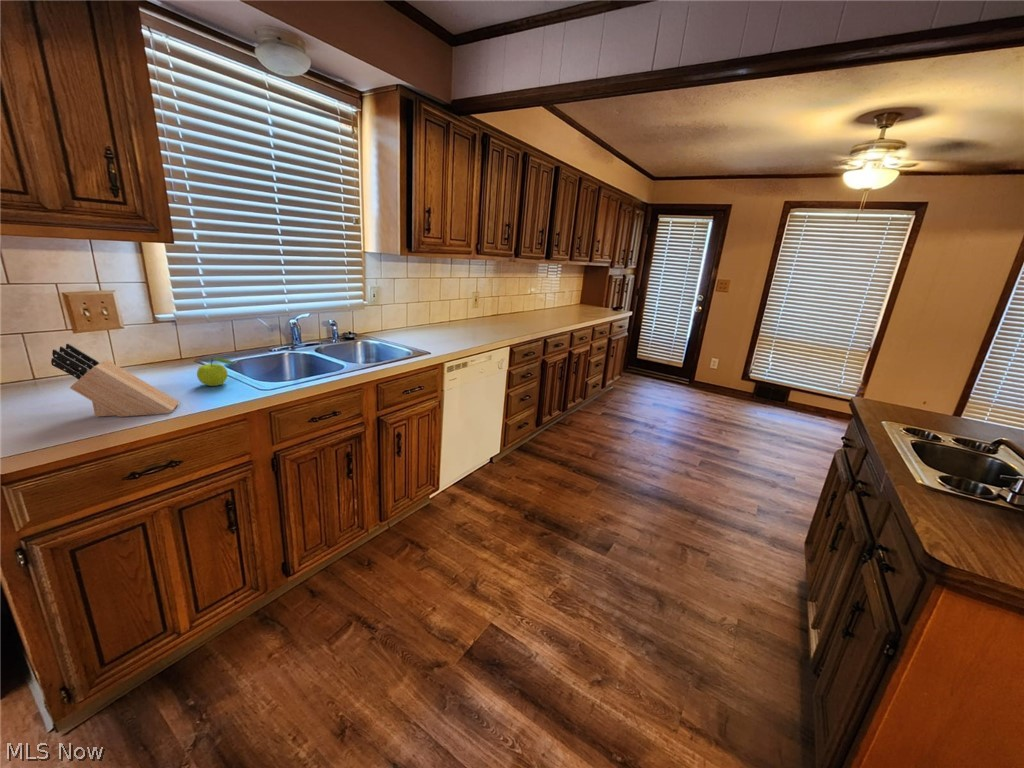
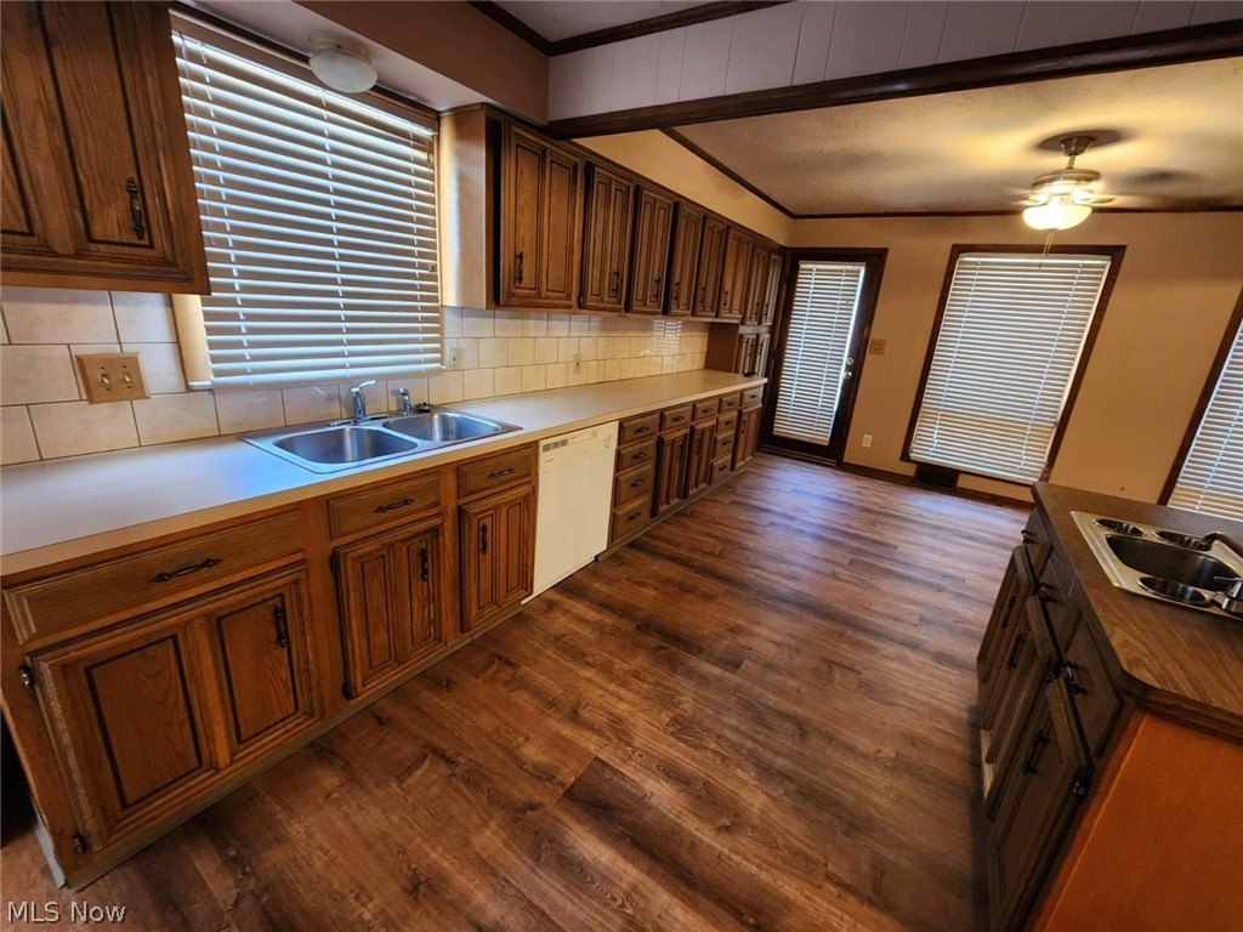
- fruit (217, 371)
- knife block (116, 379)
